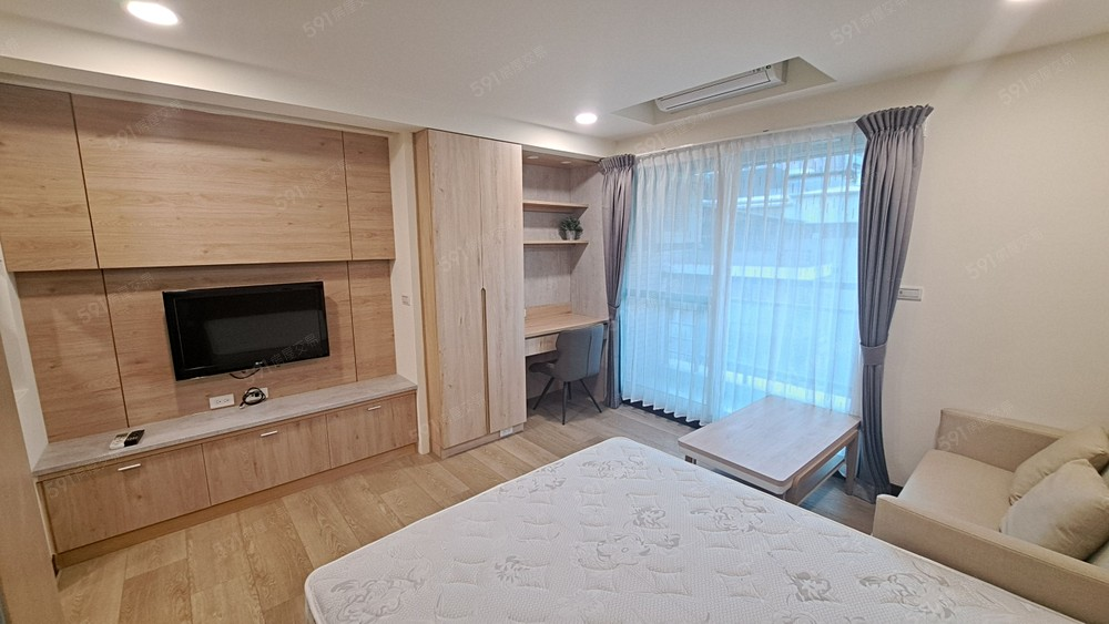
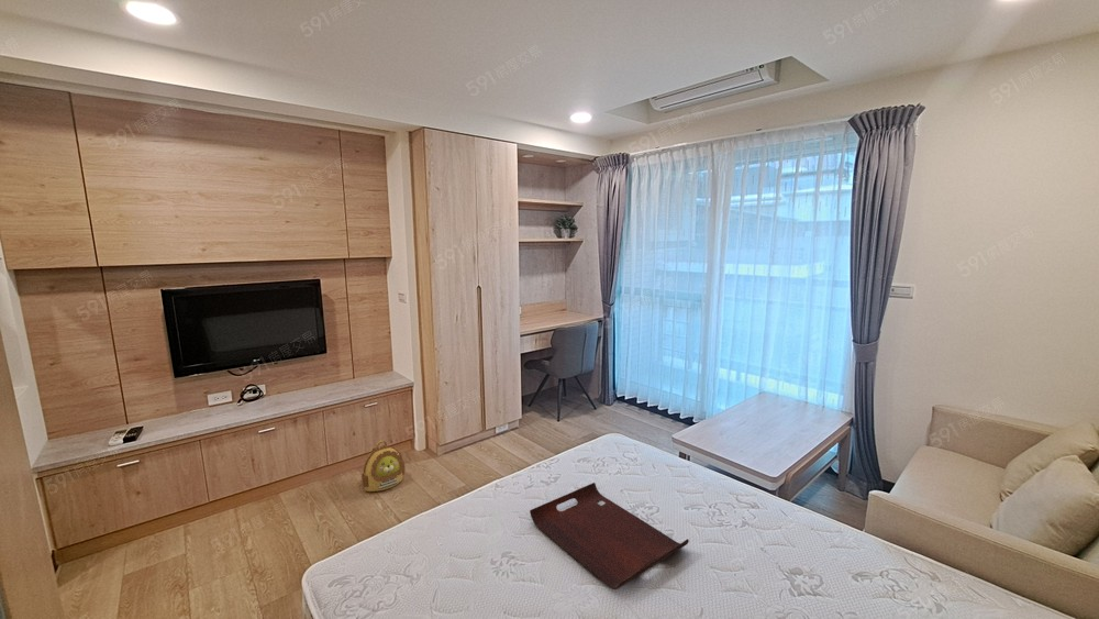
+ serving tray (604, 529)
+ backpack (382, 463)
